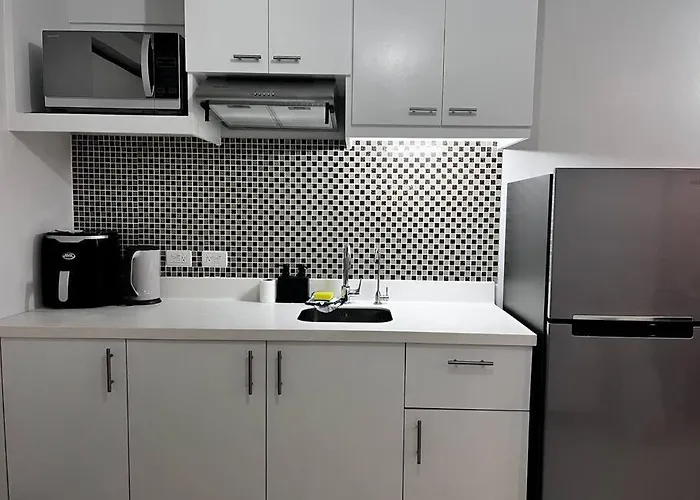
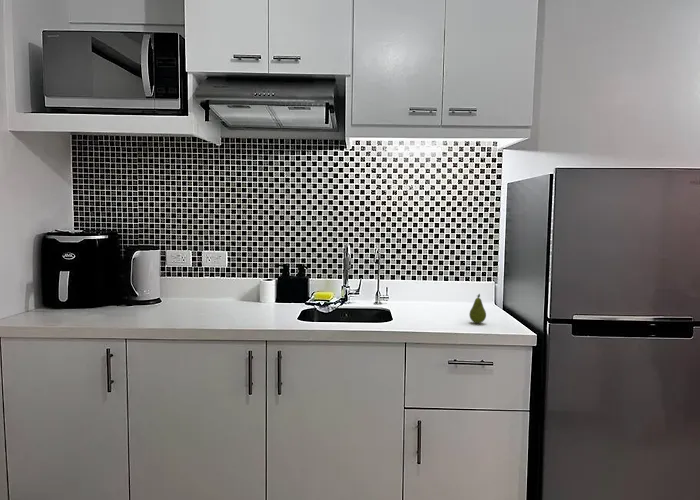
+ fruit (477, 308)
